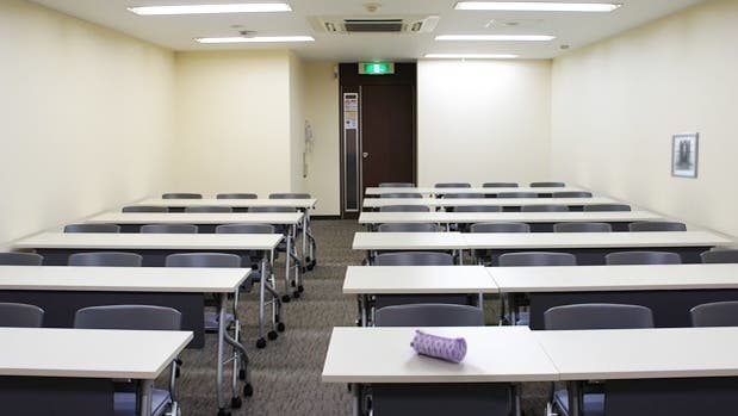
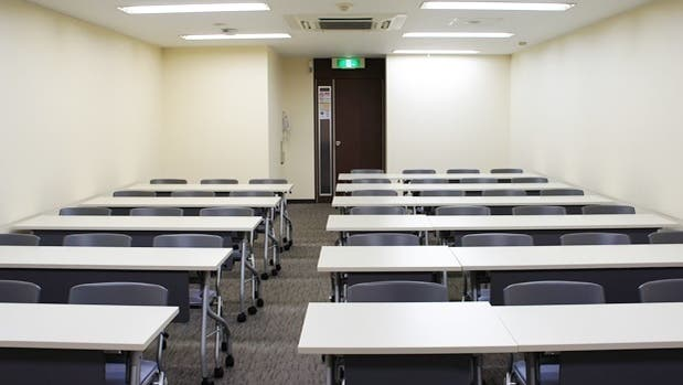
- wall art (683, 155)
- pencil case (439, 344)
